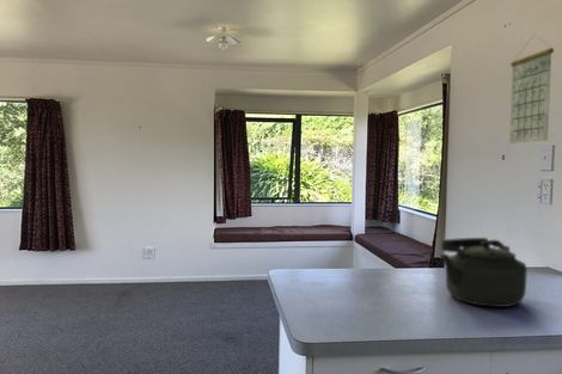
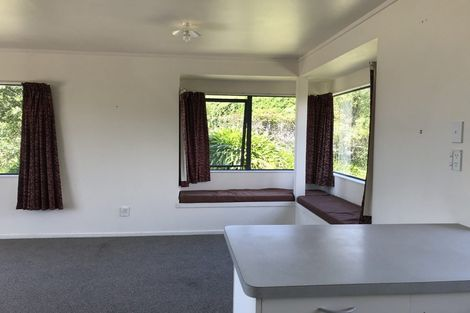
- kettle (482, 269)
- calendar (530, 88)
